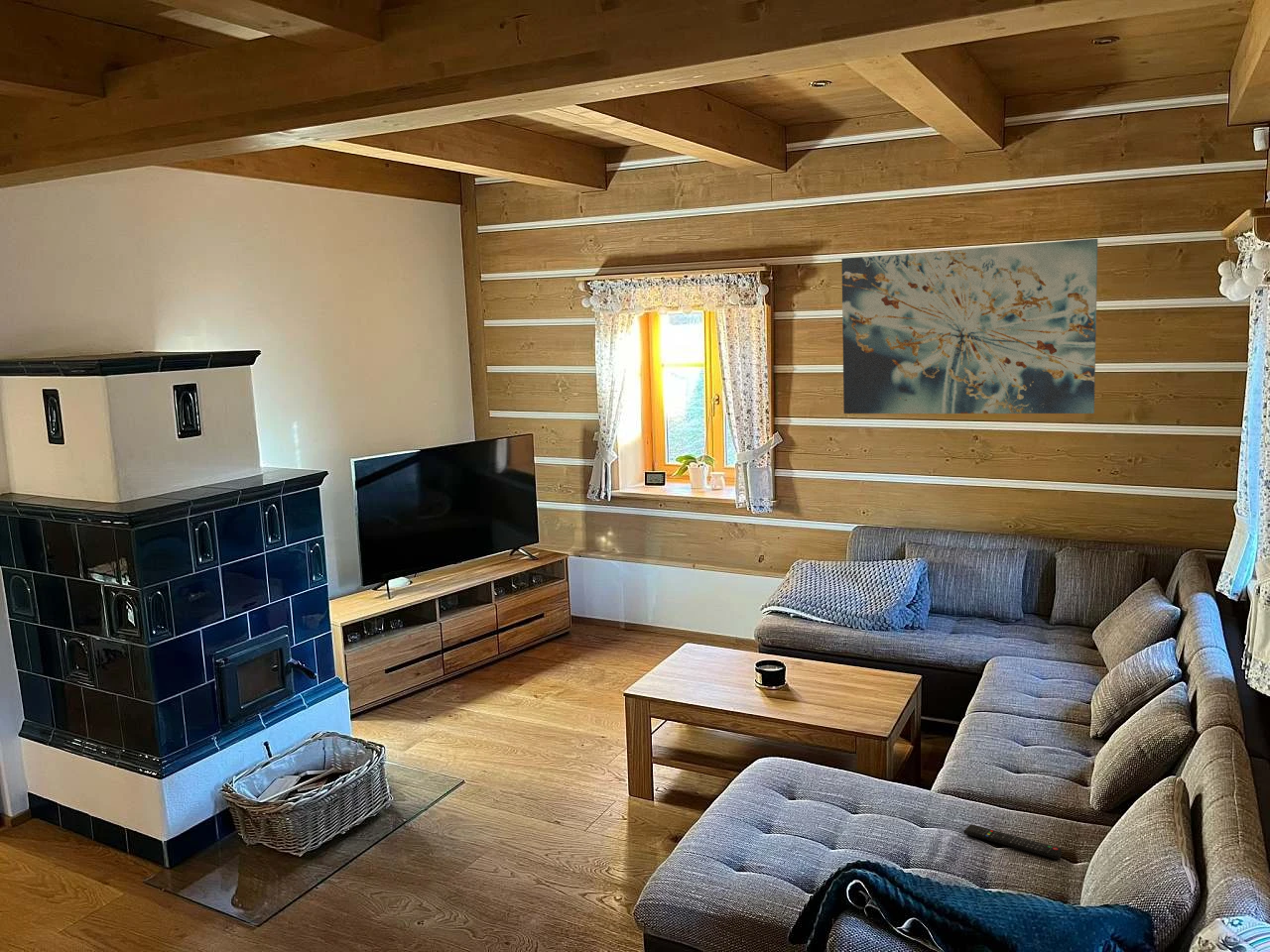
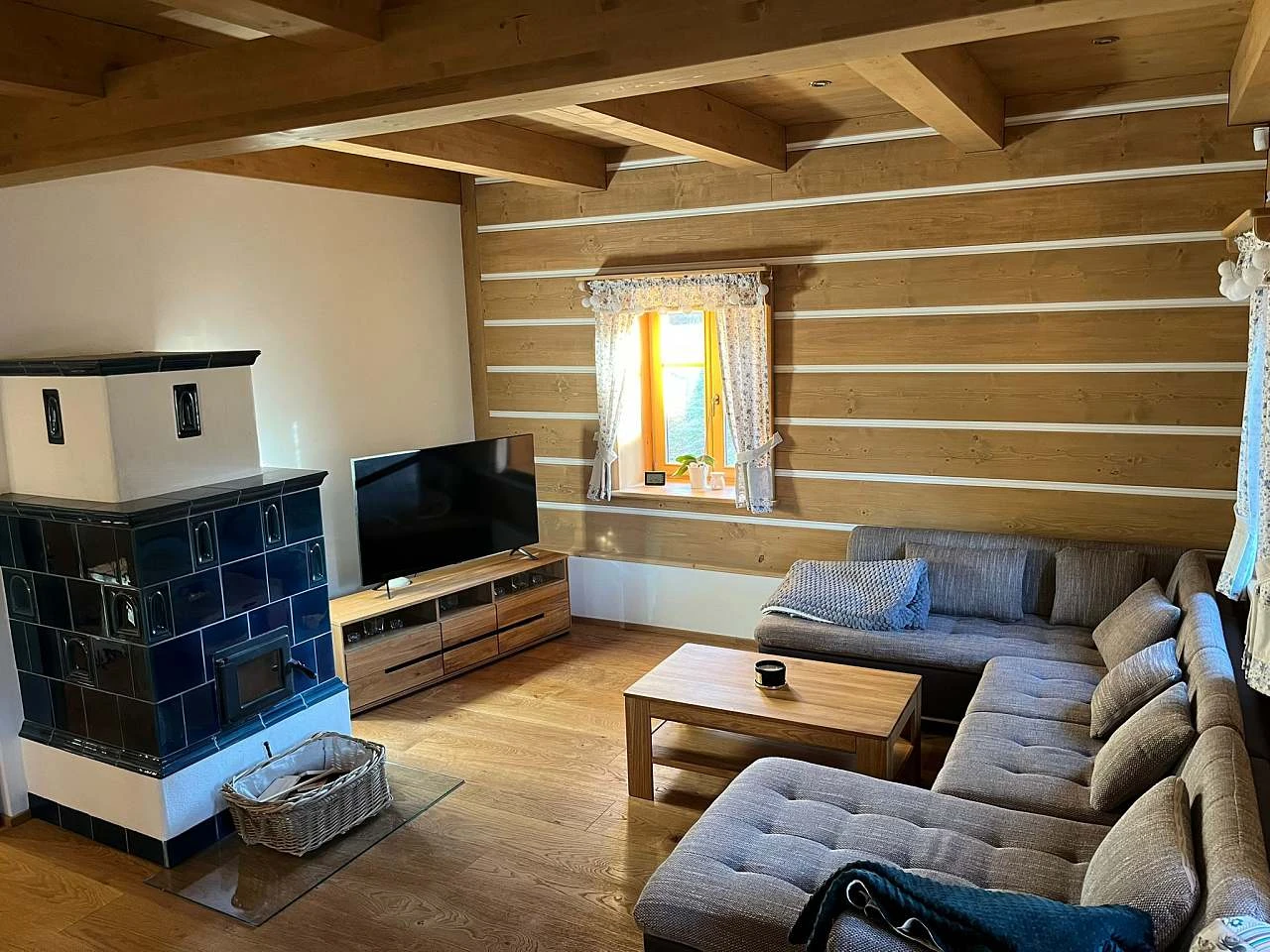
- remote control (1012, 841)
- wall art (961, 332)
